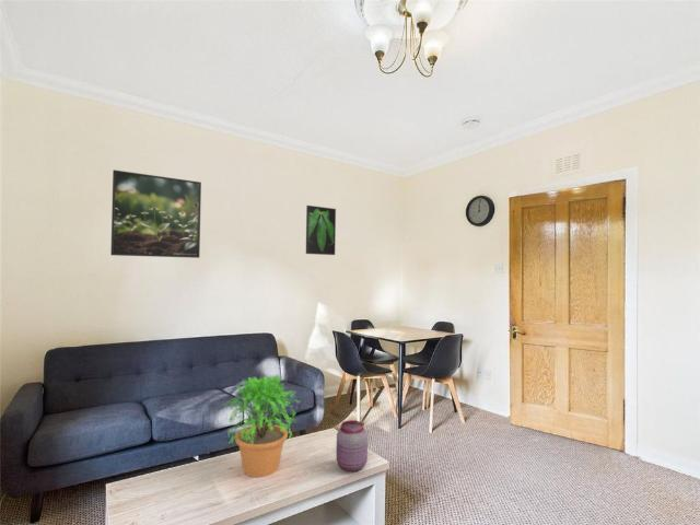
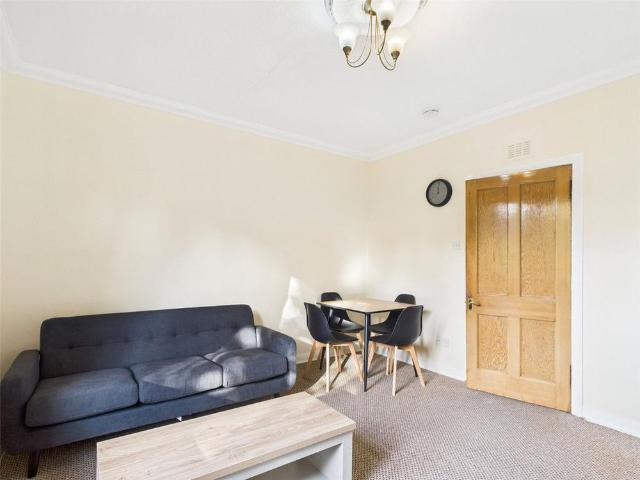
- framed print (320, 231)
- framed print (159, 215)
- potted plant (260, 420)
- jar (351, 445)
